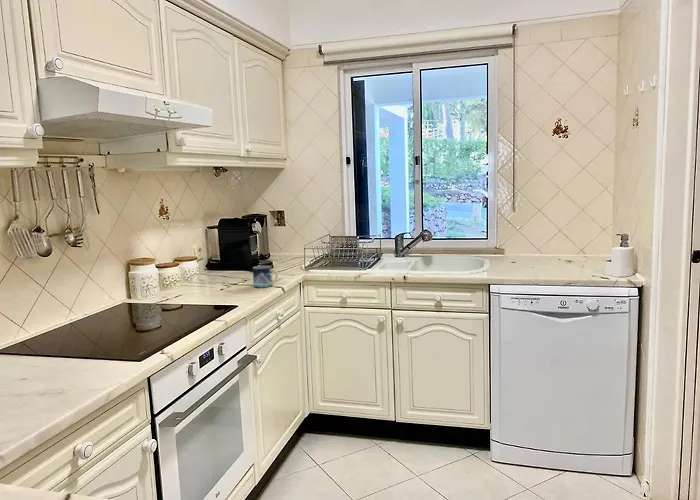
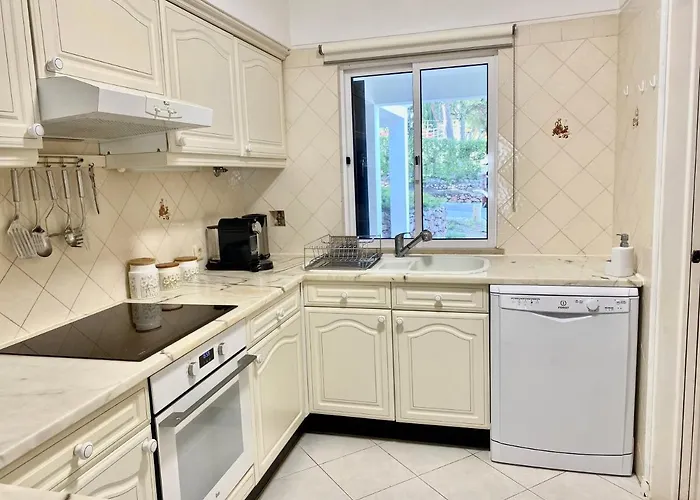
- mug (266, 276)
